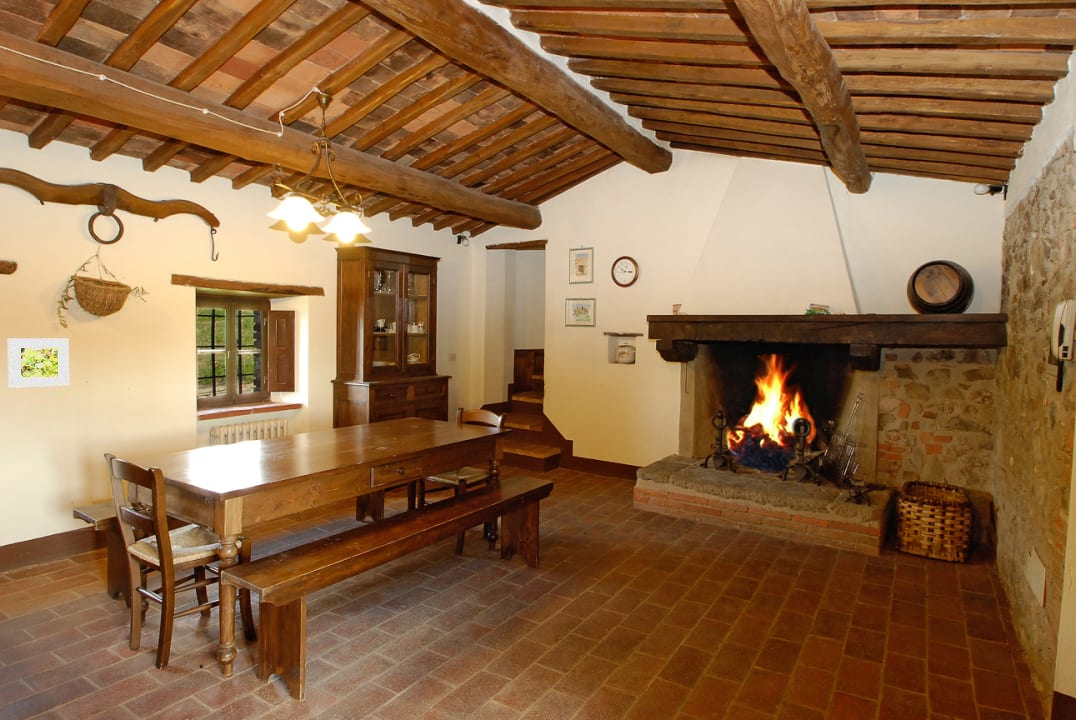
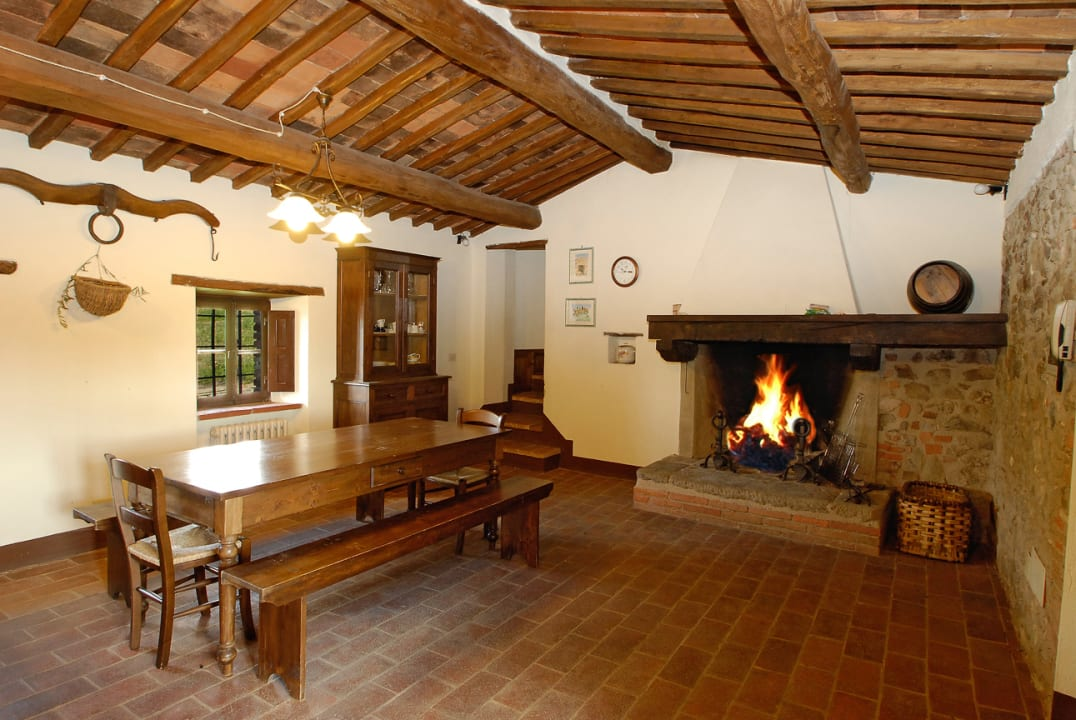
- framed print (39, 362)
